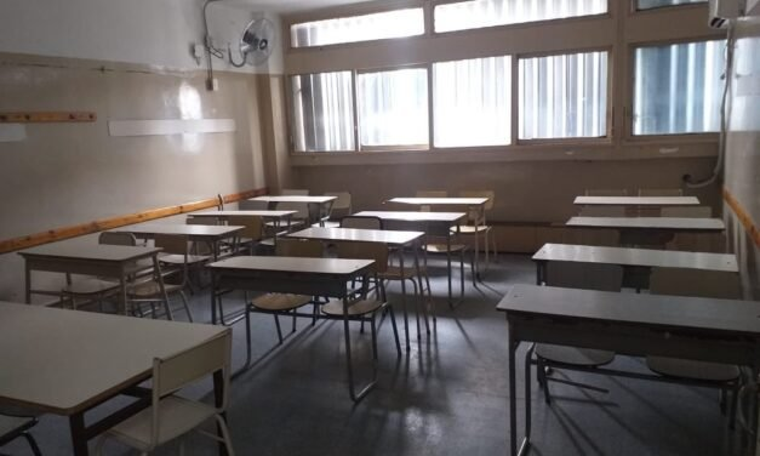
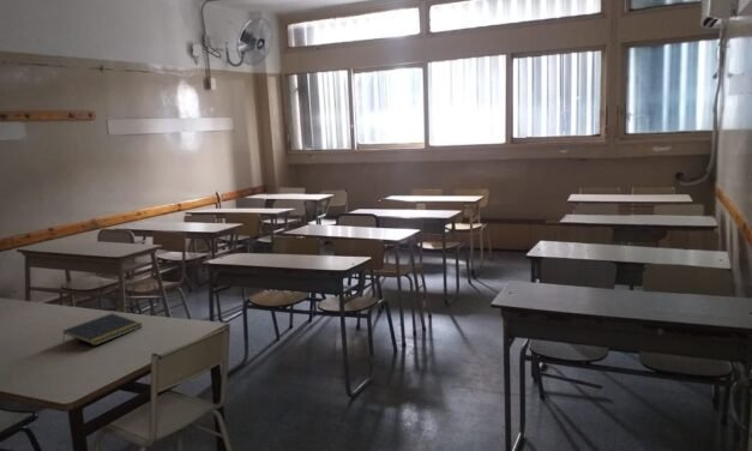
+ notepad (103, 327)
